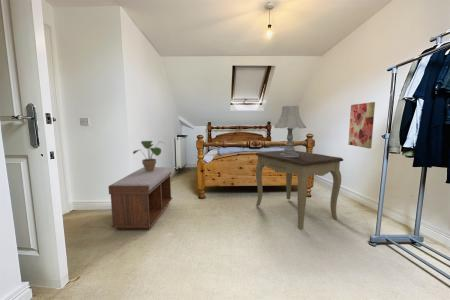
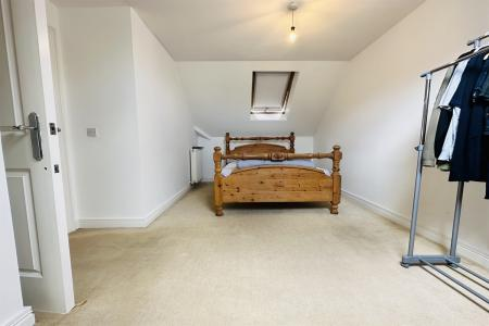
- table lamp (289, 131)
- side table (291, 183)
- wall art (360, 125)
- potted plant (148, 155)
- bench (146, 194)
